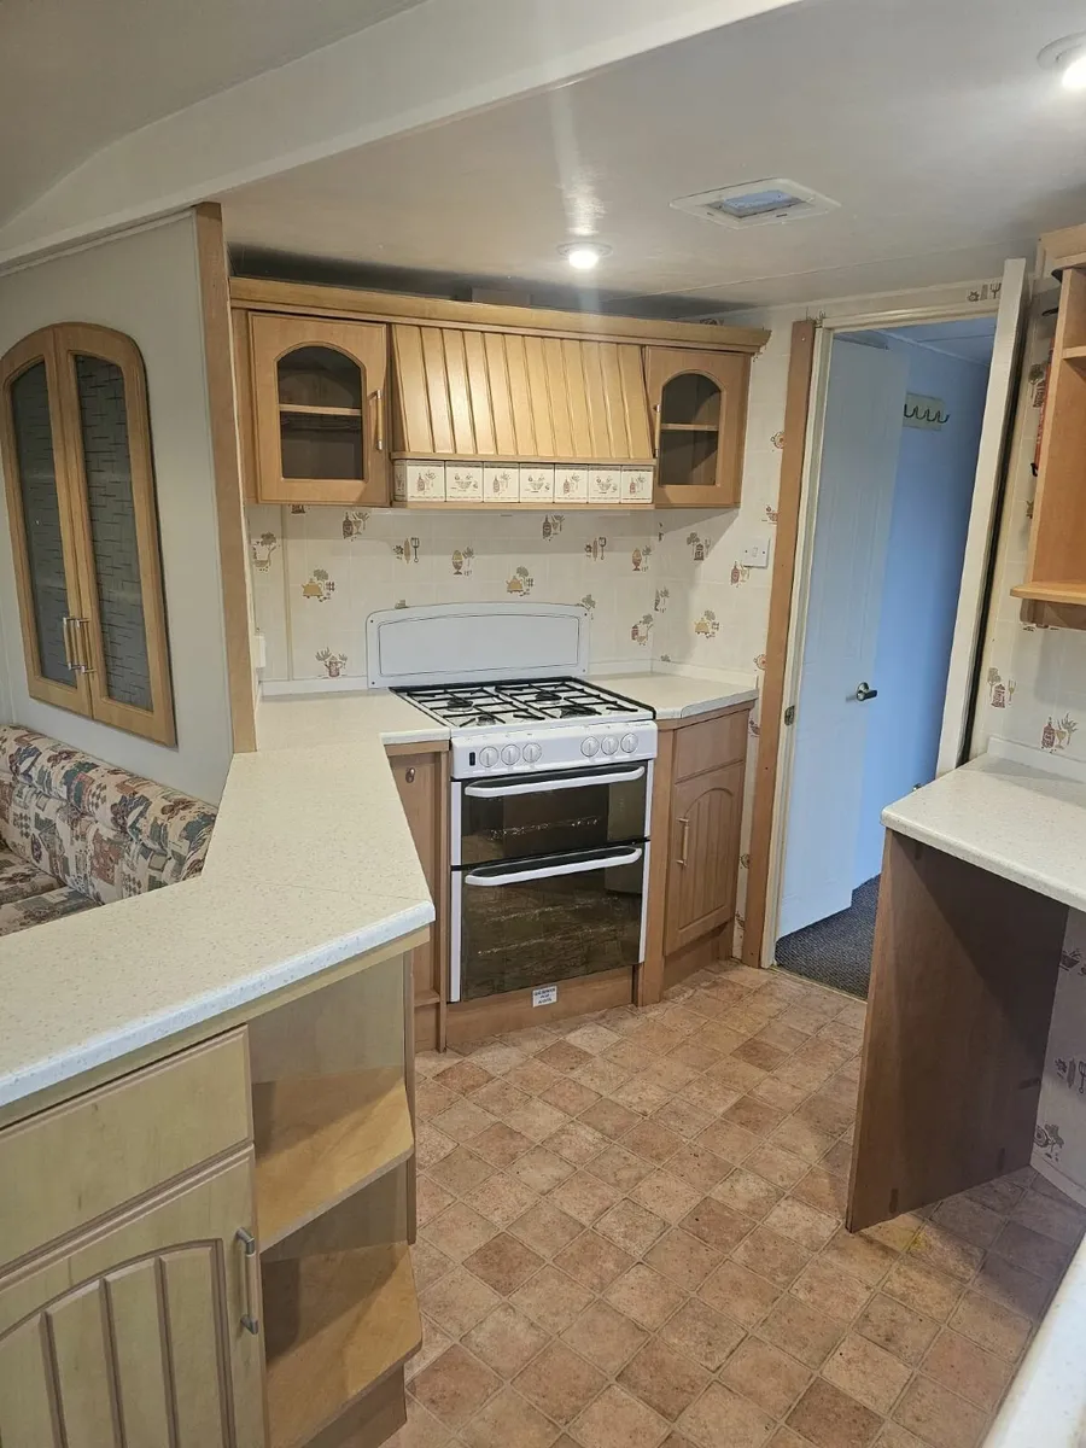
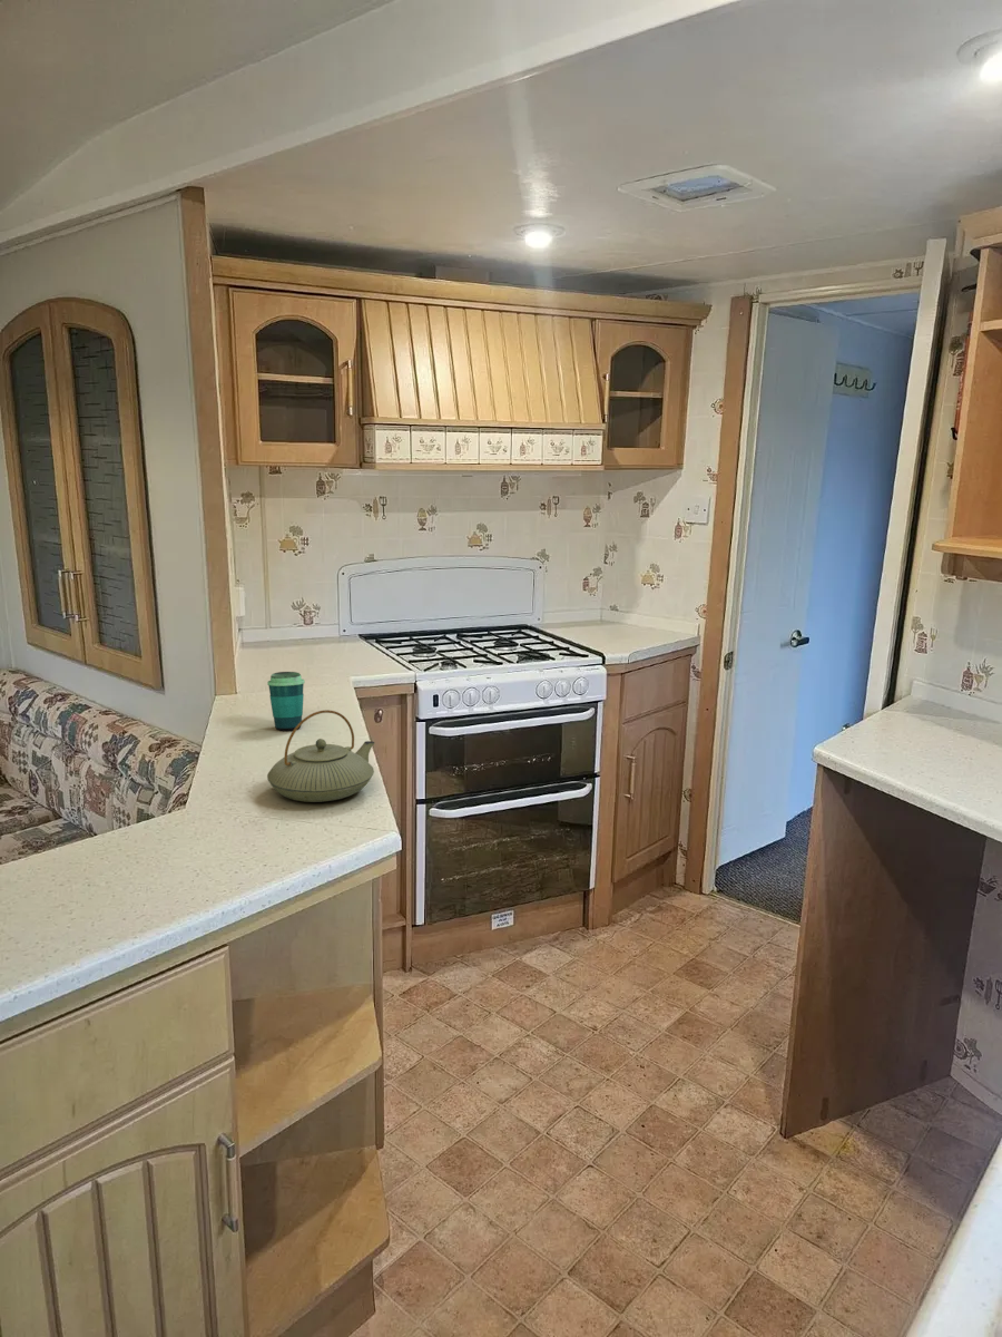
+ cup (286, 700)
+ teapot (326, 750)
